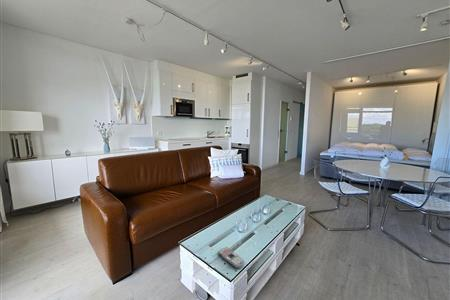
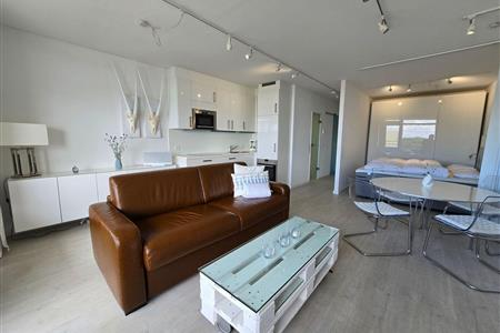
- remote control (231, 257)
